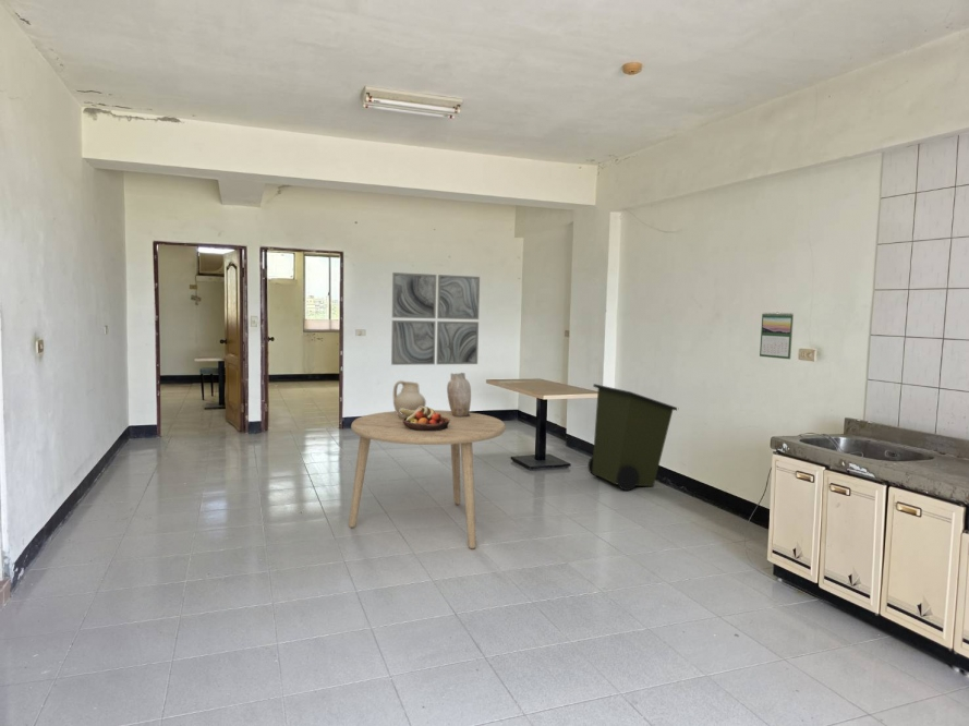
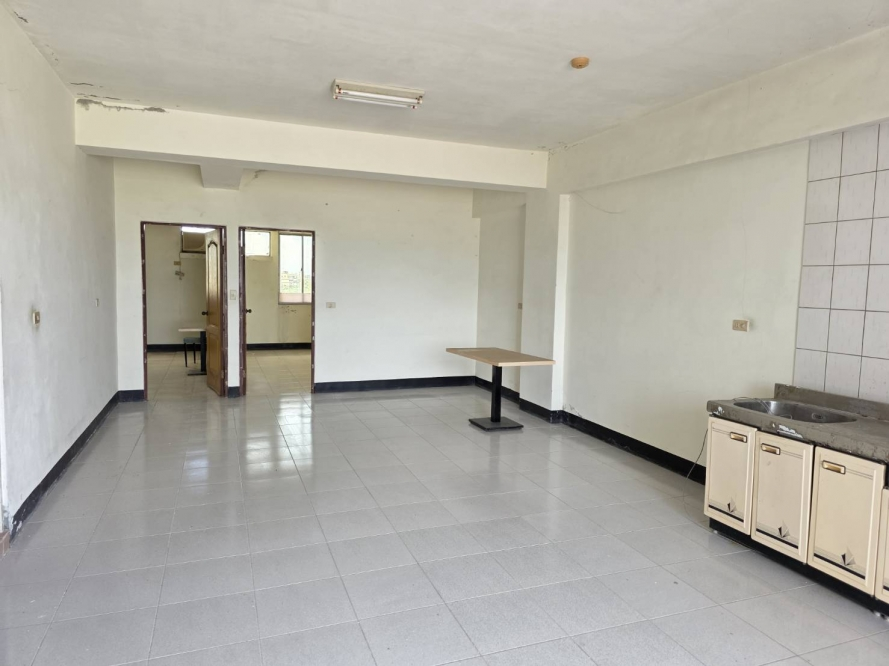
- calendar (776, 335)
- vase (459, 394)
- ceramic pitcher (409, 399)
- dining table (452, 473)
- fruit bowl (425, 416)
- trash can (630, 434)
- wall art (435, 317)
